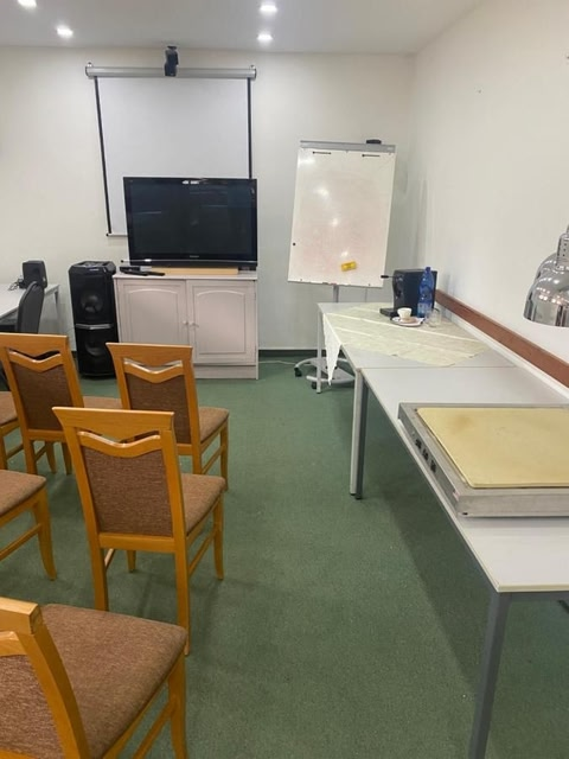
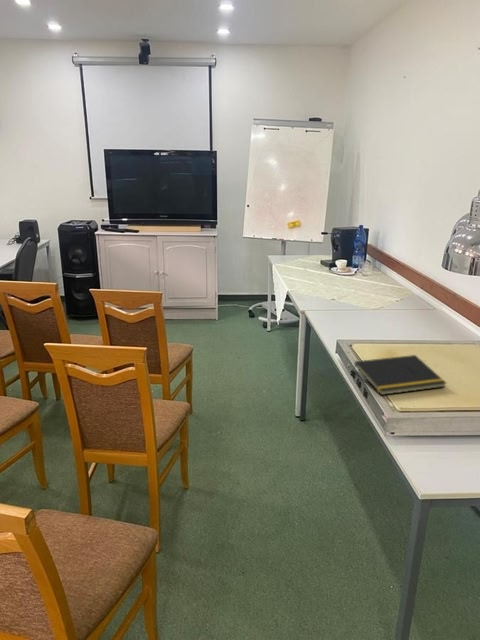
+ notepad (399, 373)
